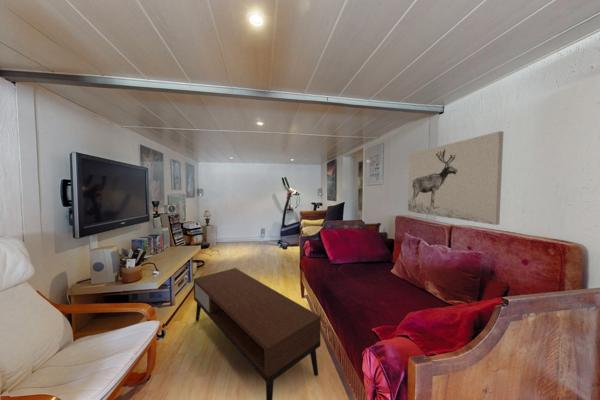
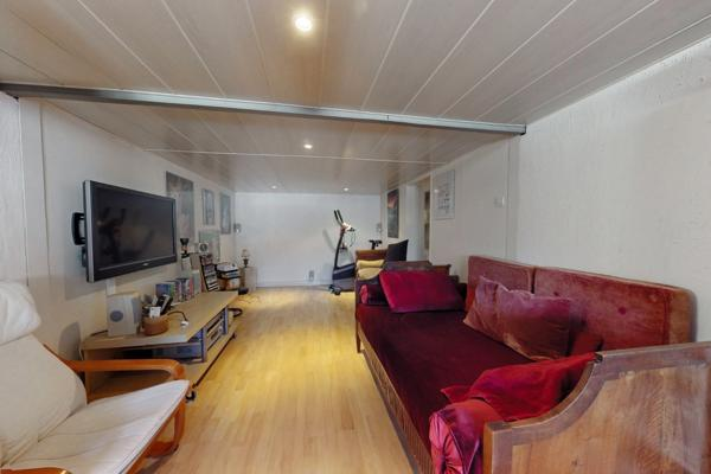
- coffee table (246, 318)
- wall art (444, 181)
